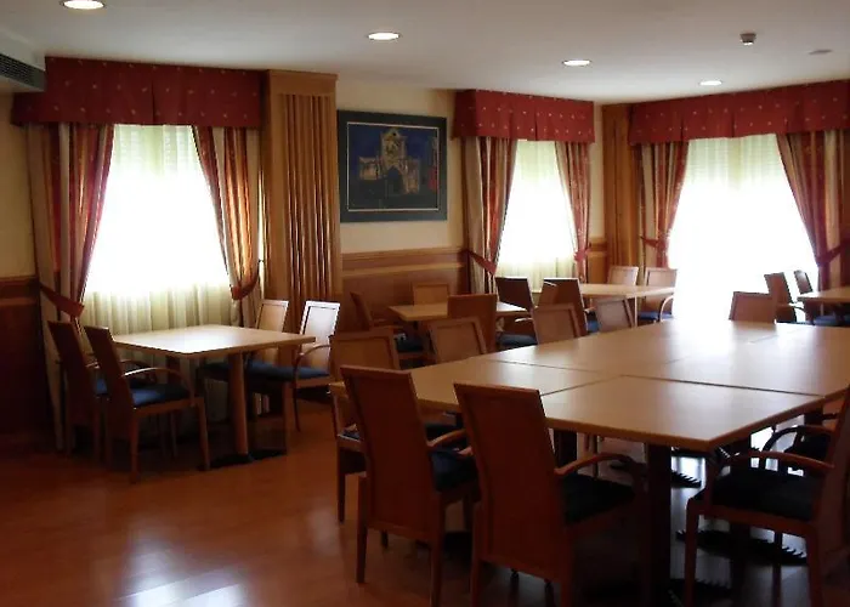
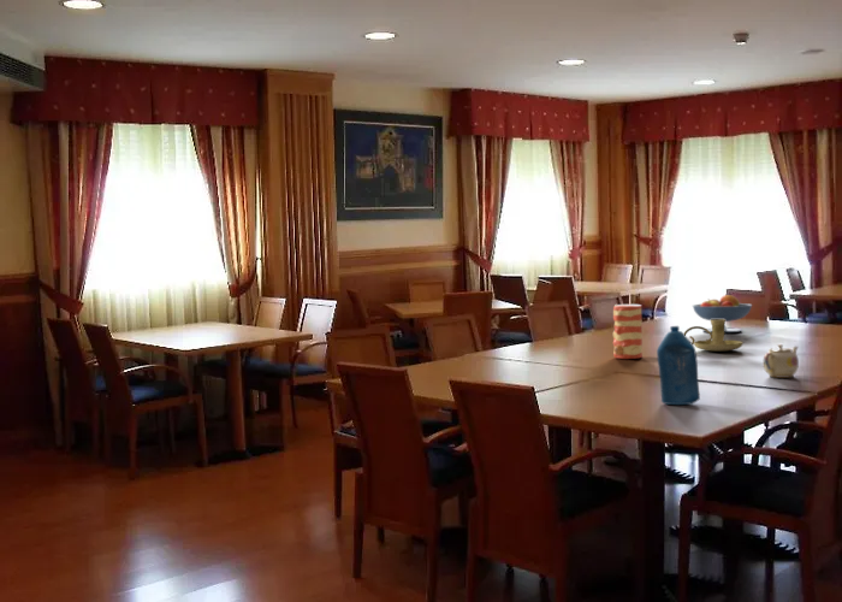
+ bottle (678, 365)
+ candle holder (712, 335)
+ teapot (781, 360)
+ vase (627, 331)
+ fruit bowl (722, 313)
